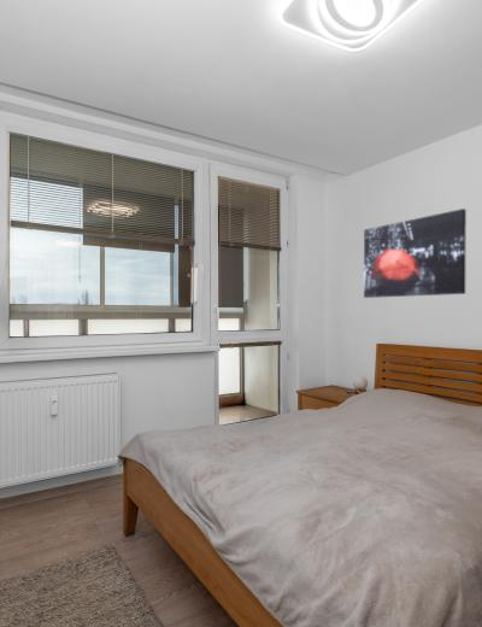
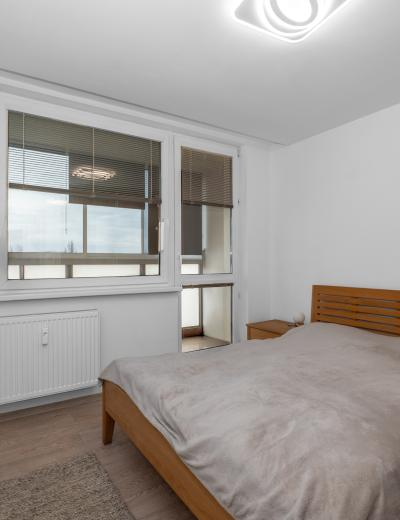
- wall art (408, 258)
